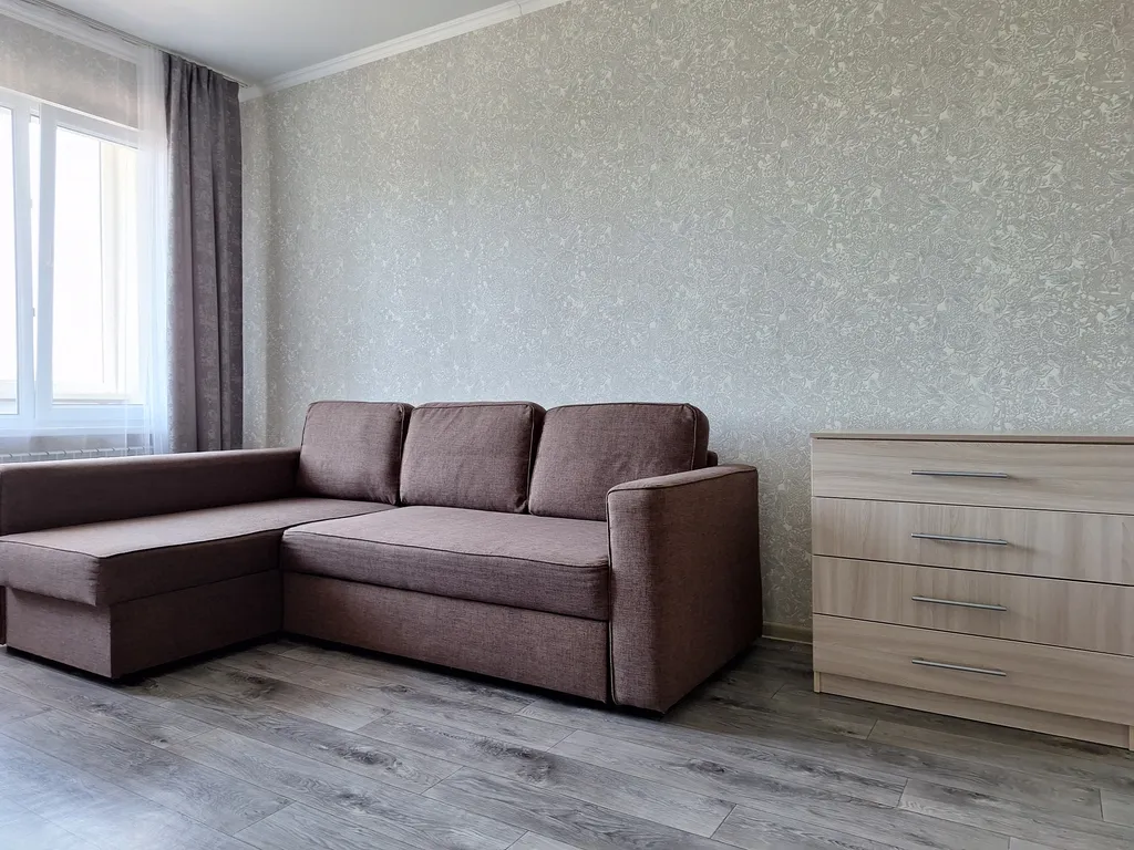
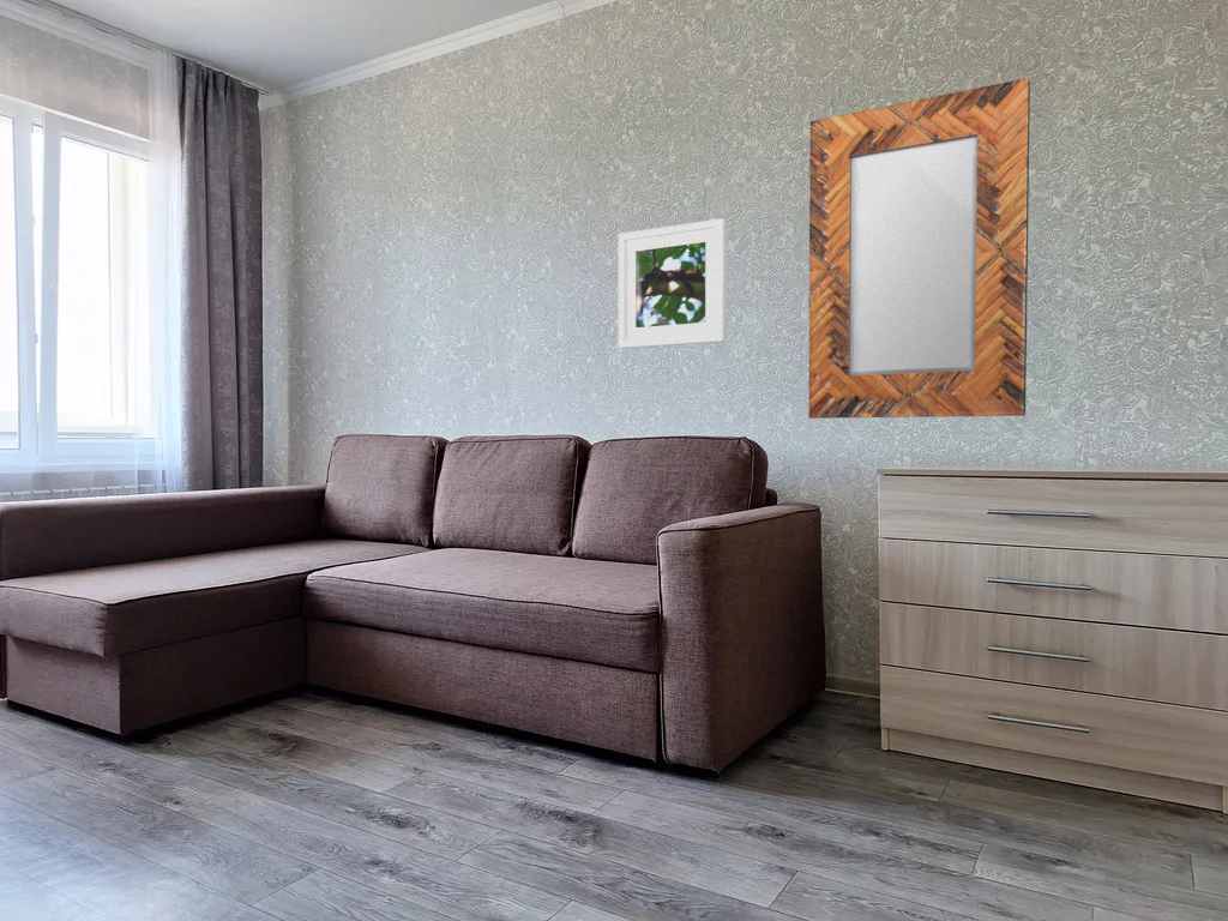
+ home mirror (911, 260)
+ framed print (670, 285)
